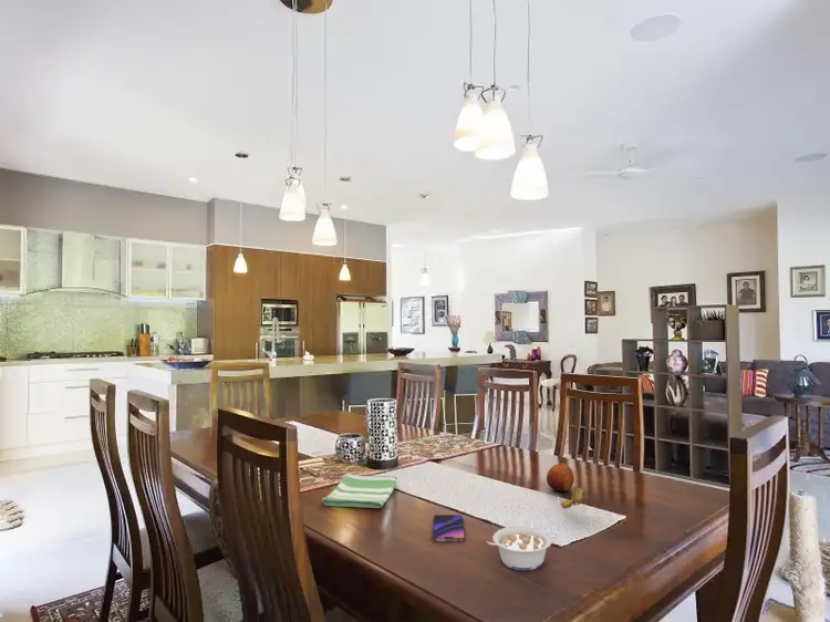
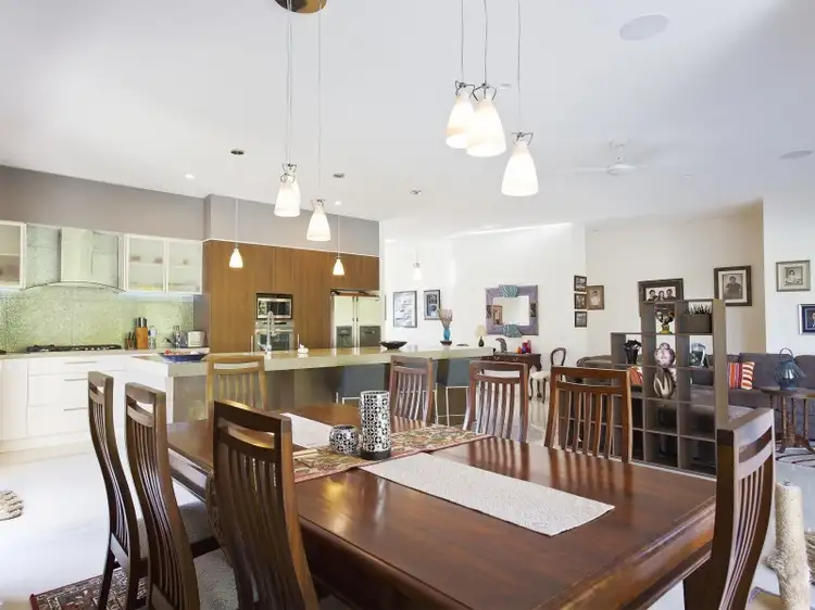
- legume (521, 548)
- banana (589, 497)
- dish towel (362, 489)
- fruit (560, 476)
- smartphone (448, 527)
